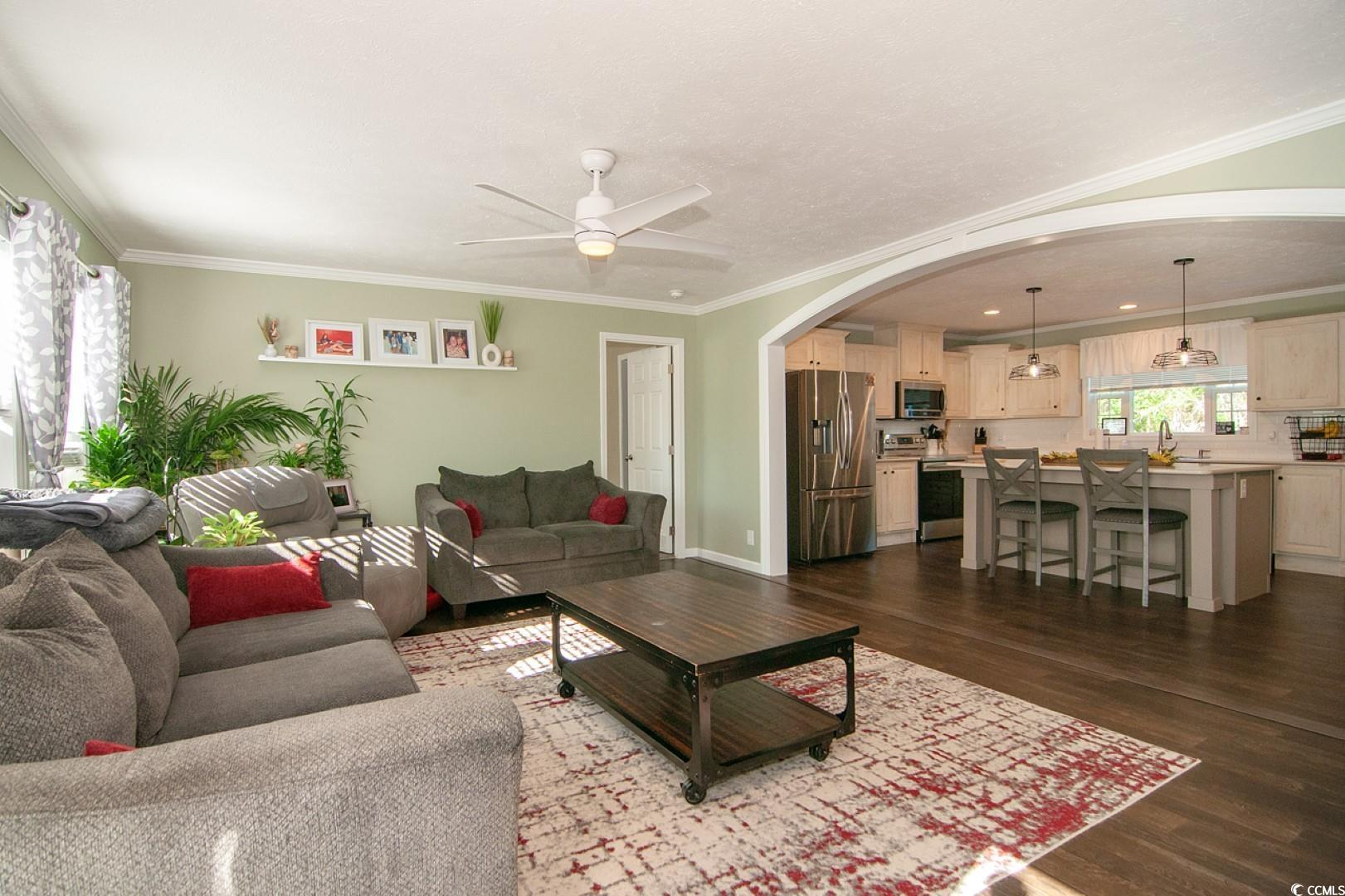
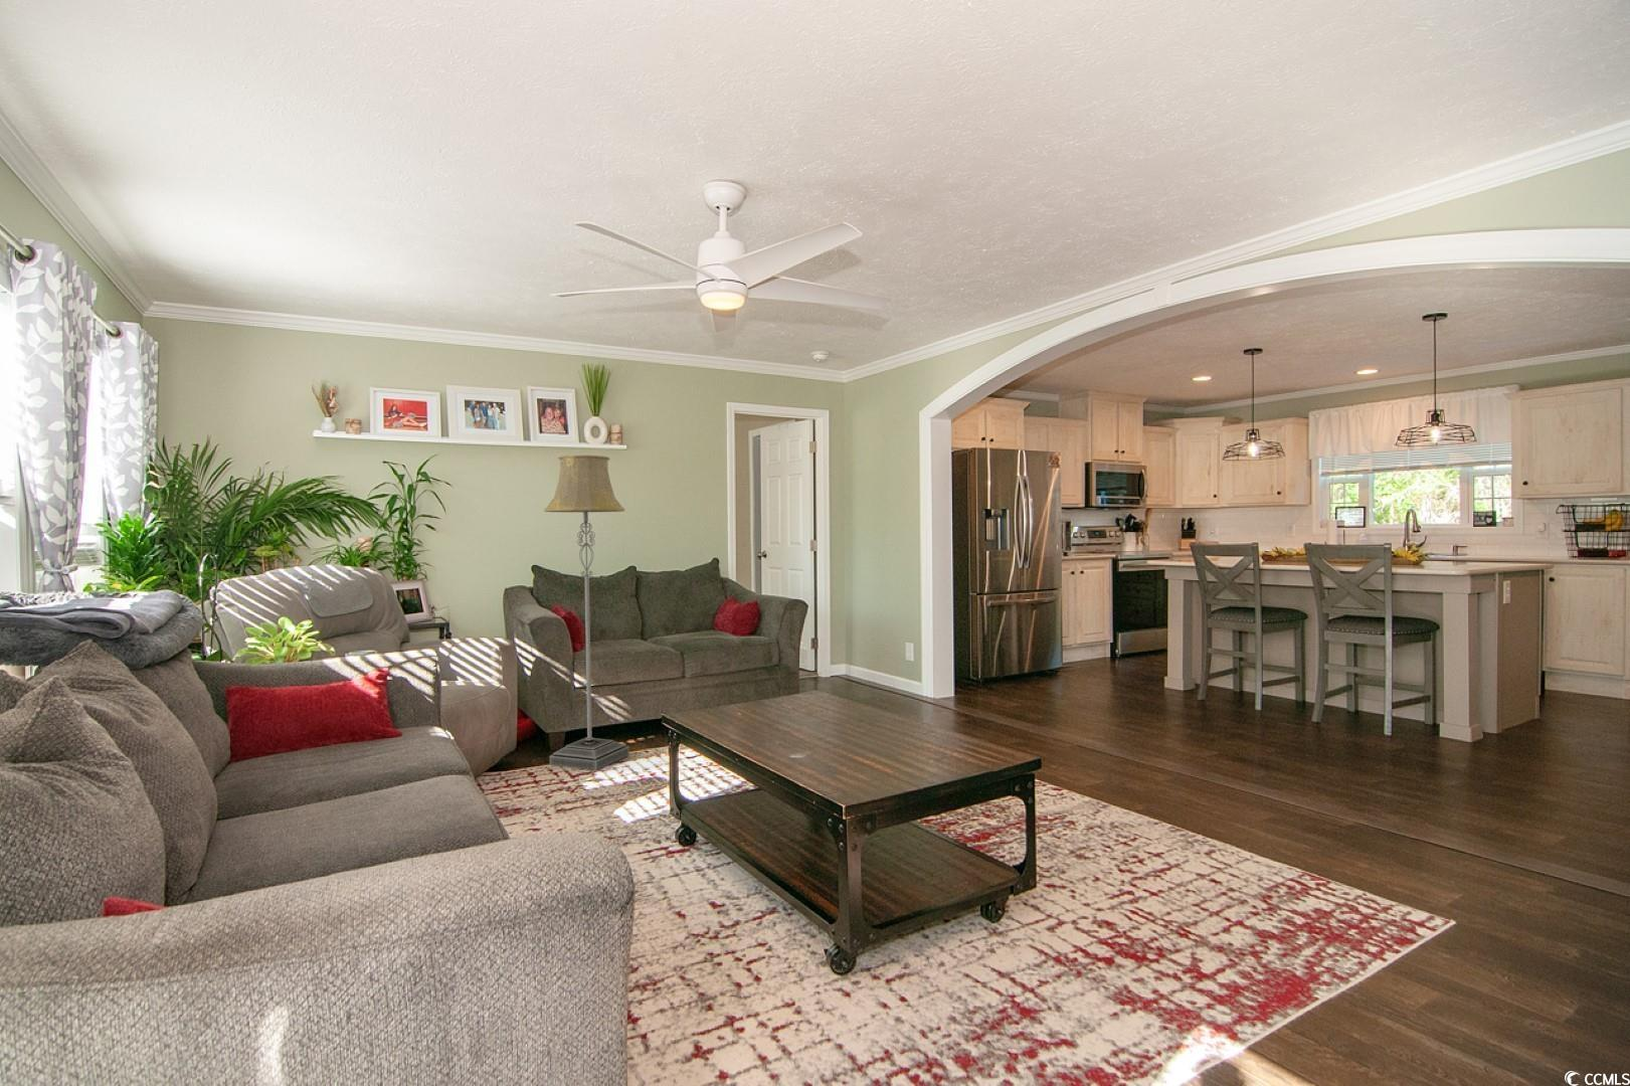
+ floor lamp (587, 608)
